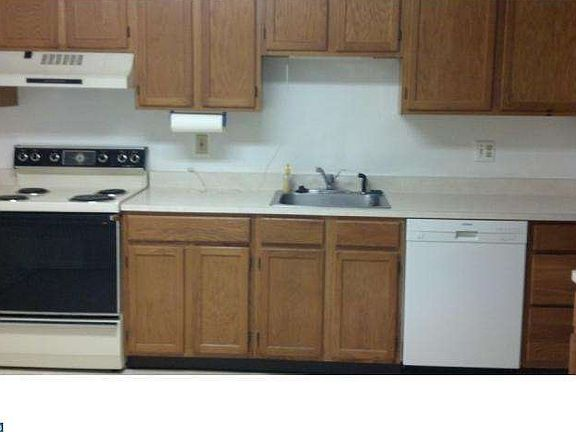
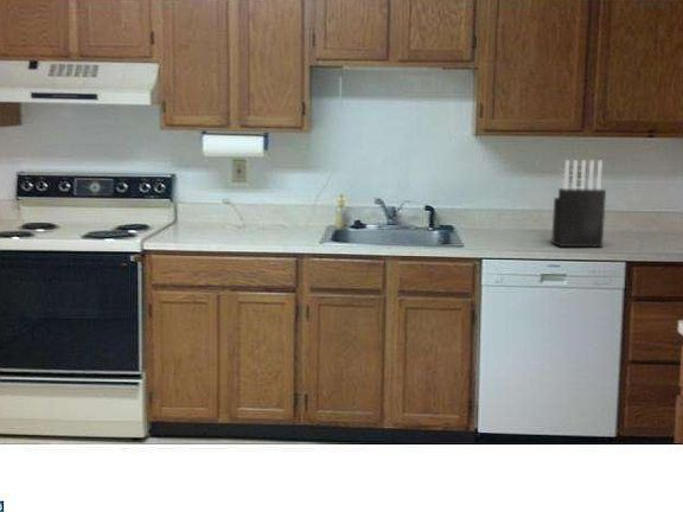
+ knife block (577, 203)
